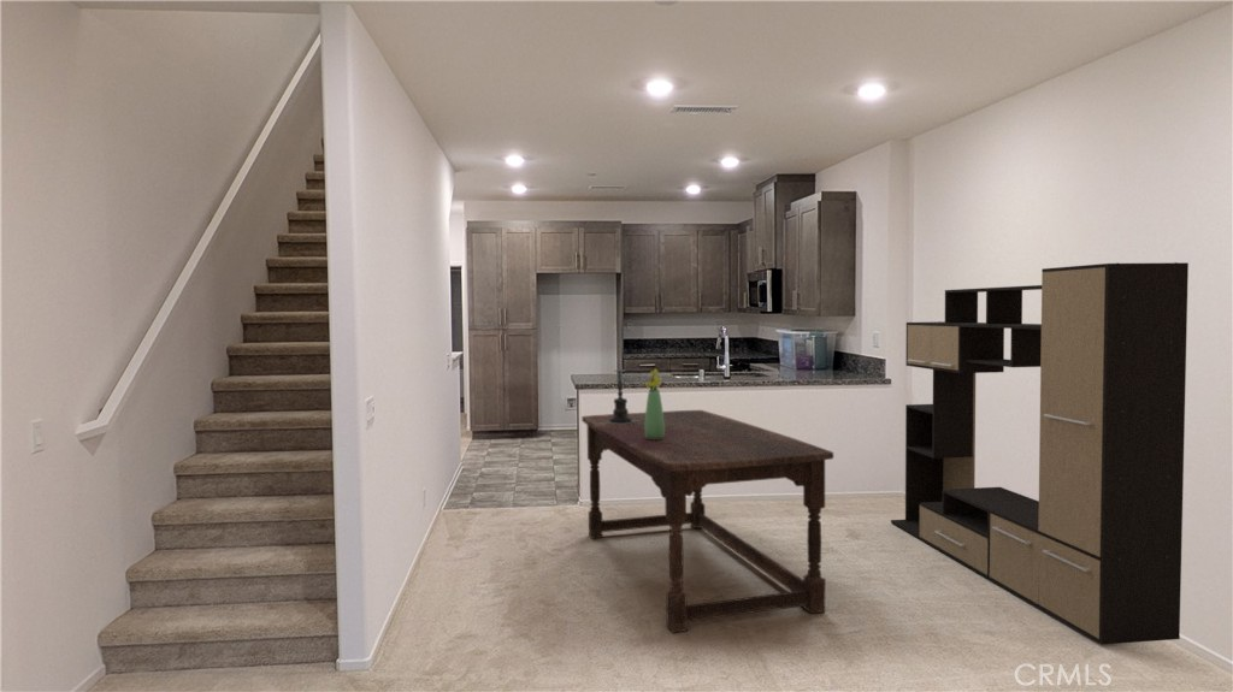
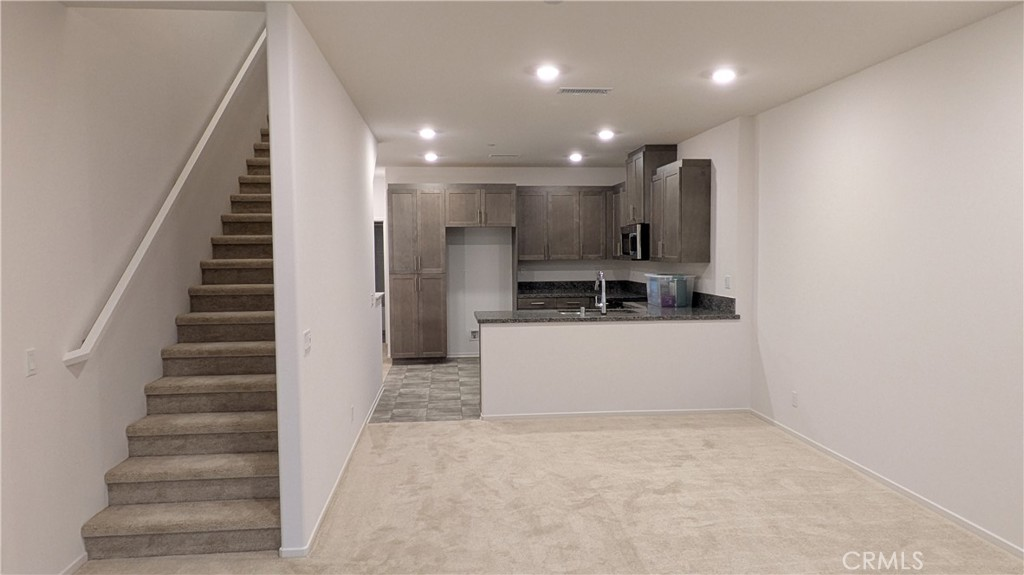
- media console (974, 422)
- candle holder (620, 391)
- bouquet (654, 403)
- dining table (685, 499)
